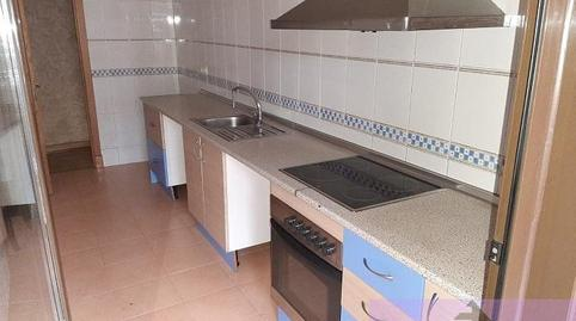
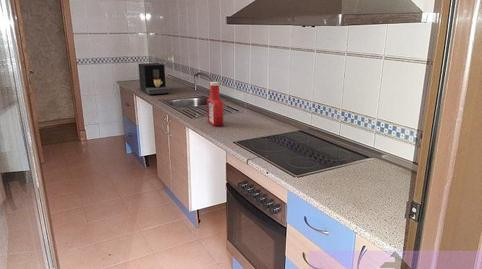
+ coffee maker (153, 78)
+ soap bottle (215, 103)
